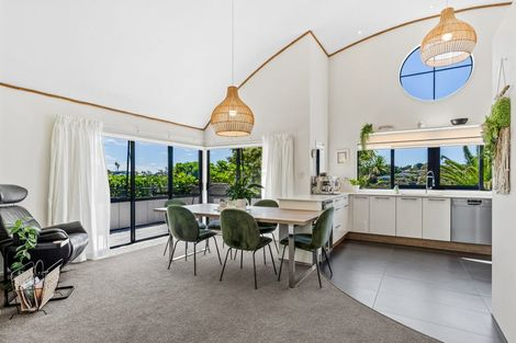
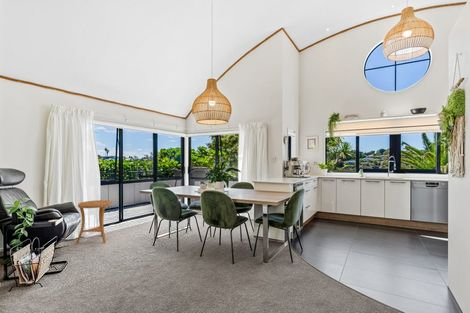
+ side table (99, 221)
